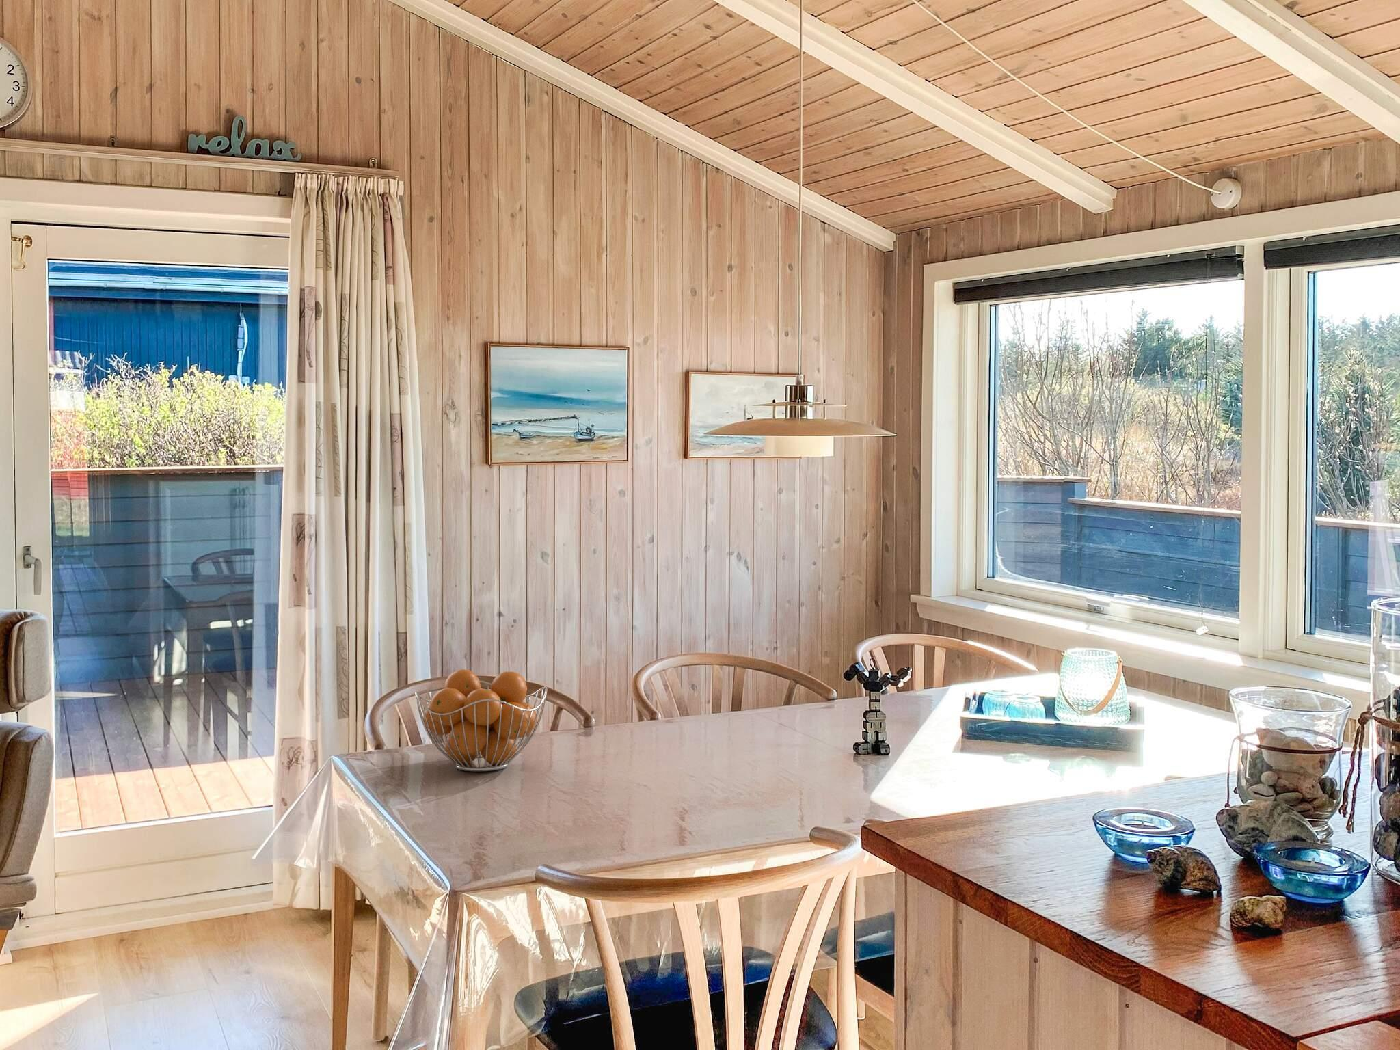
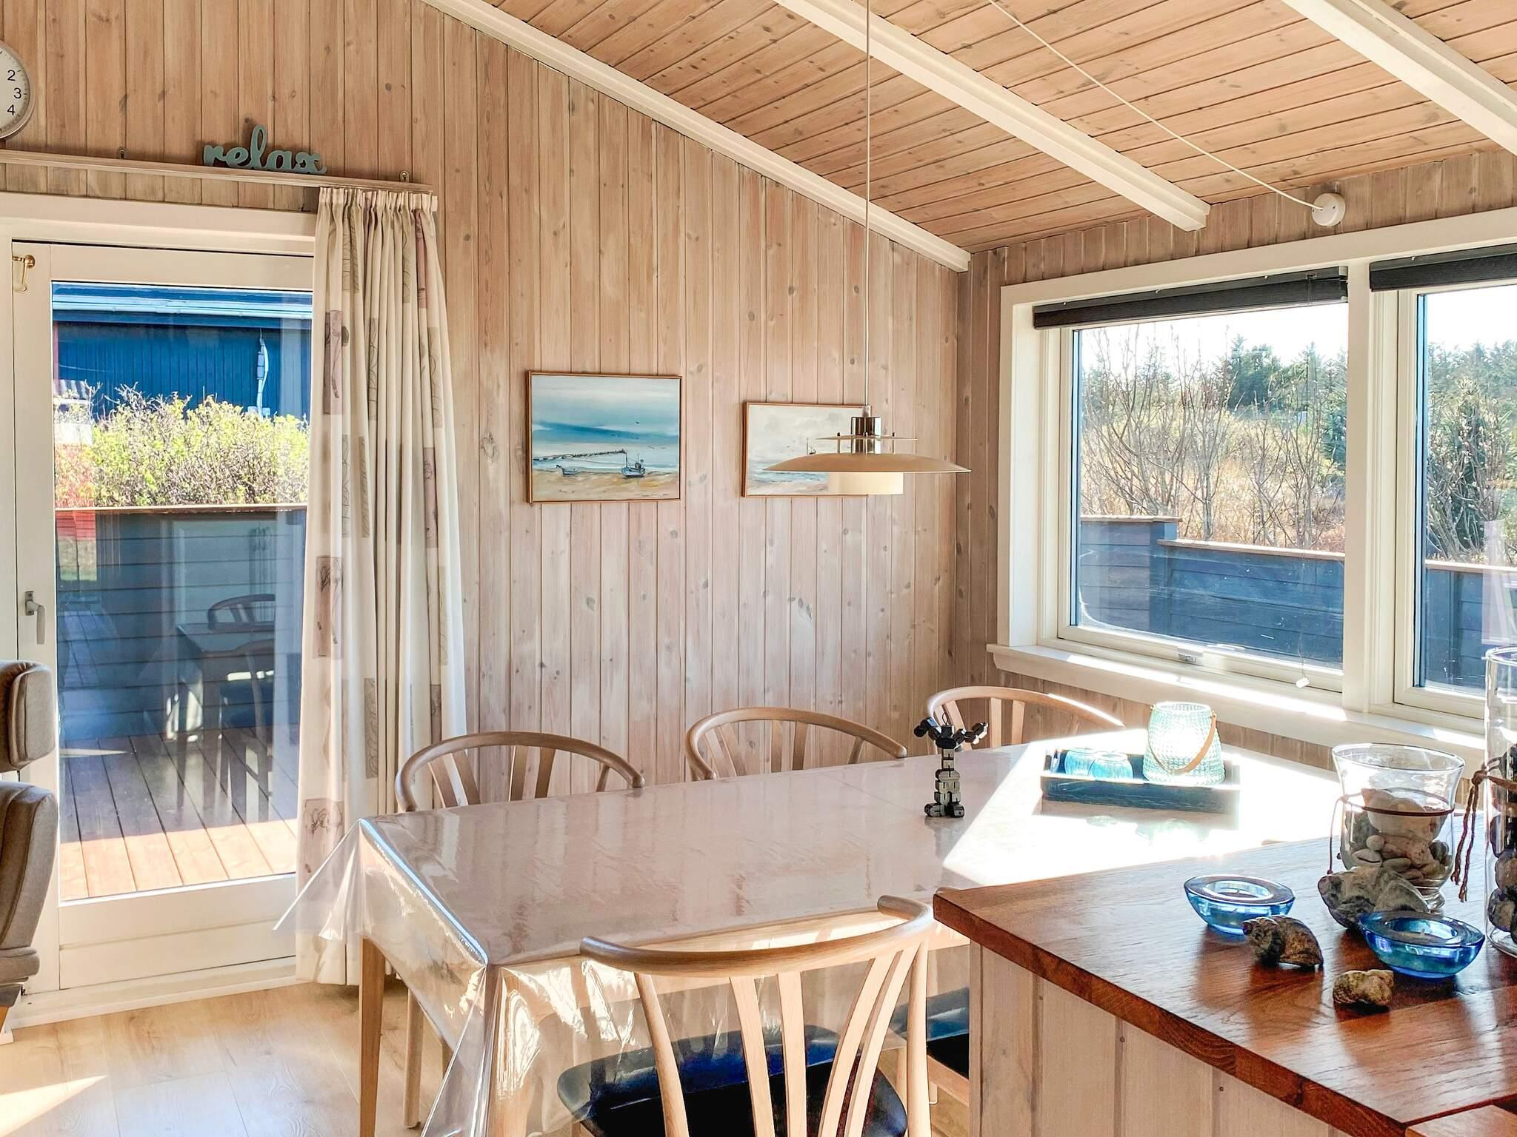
- fruit basket (482, 718)
